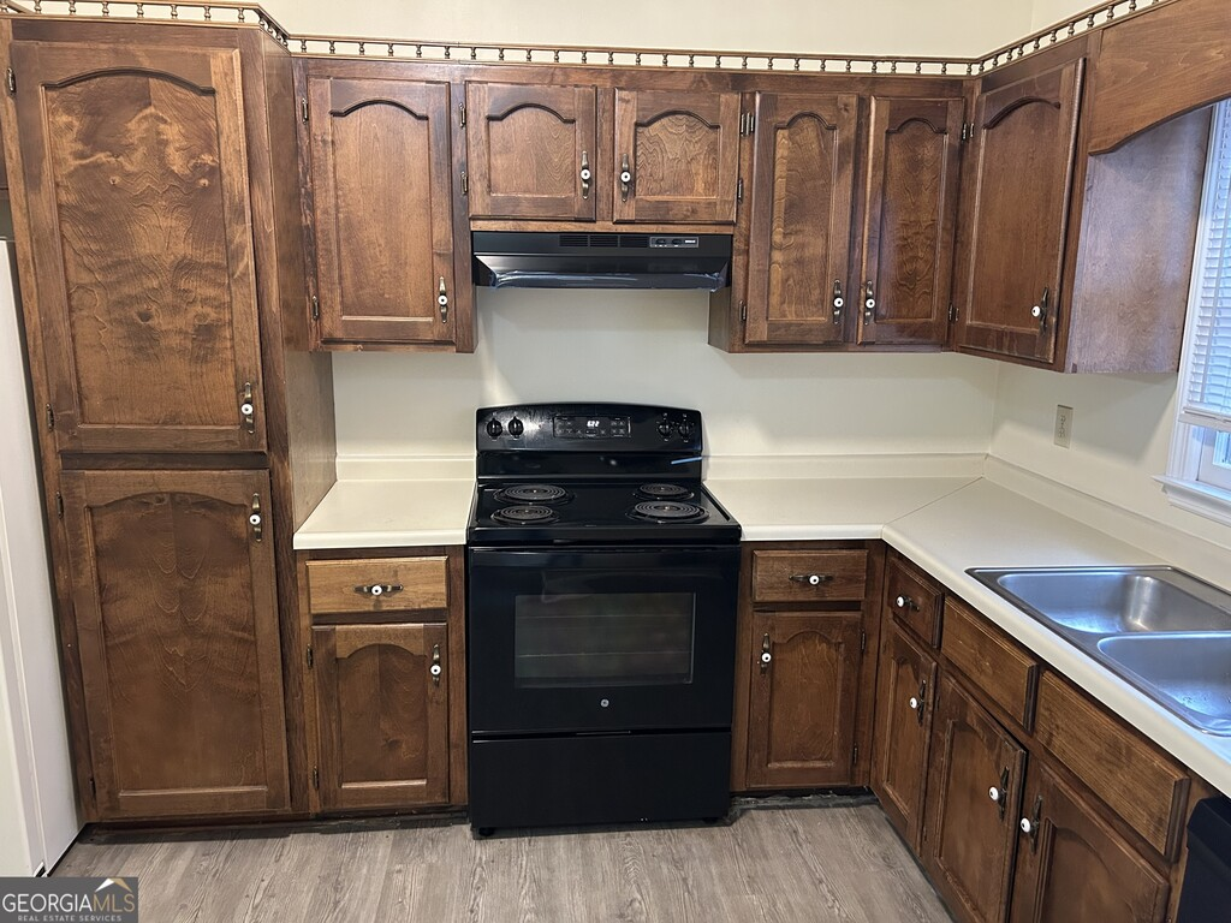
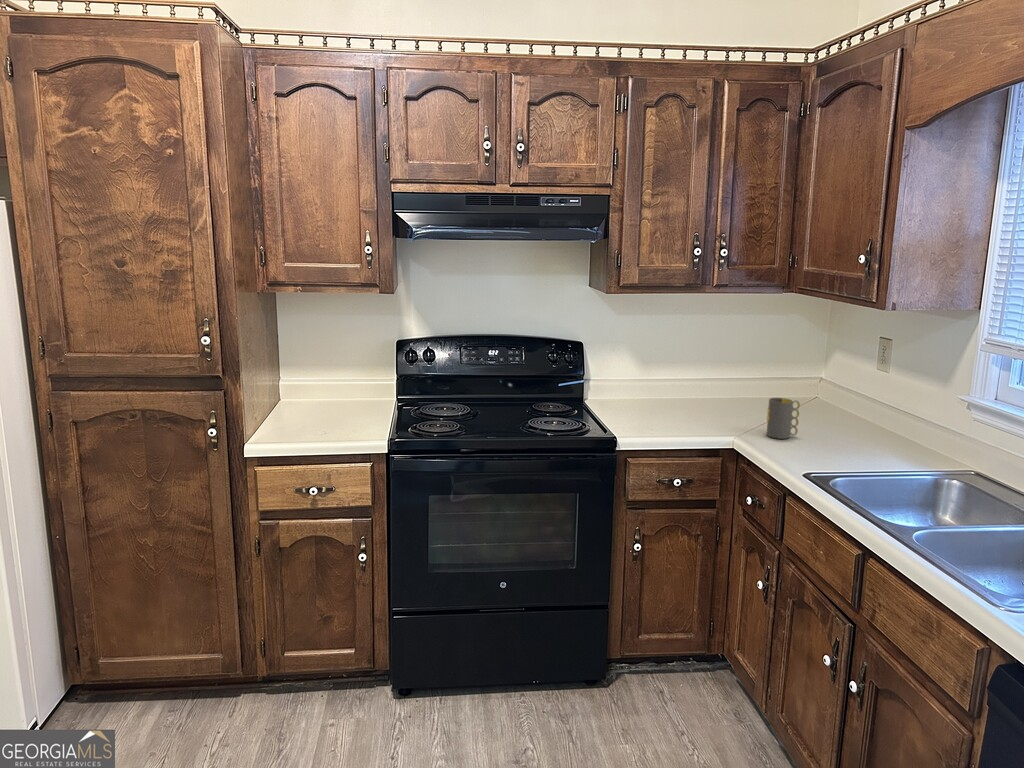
+ mug (782, 417)
